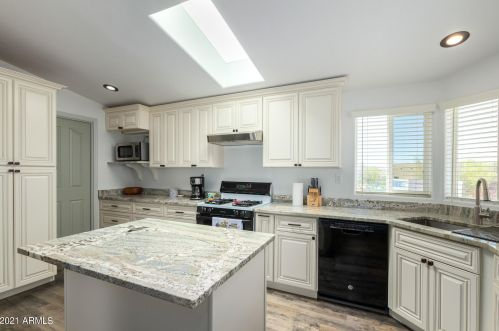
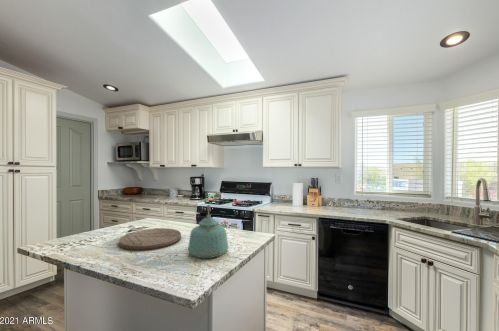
+ kettle (208, 227)
+ cutting board (151, 238)
